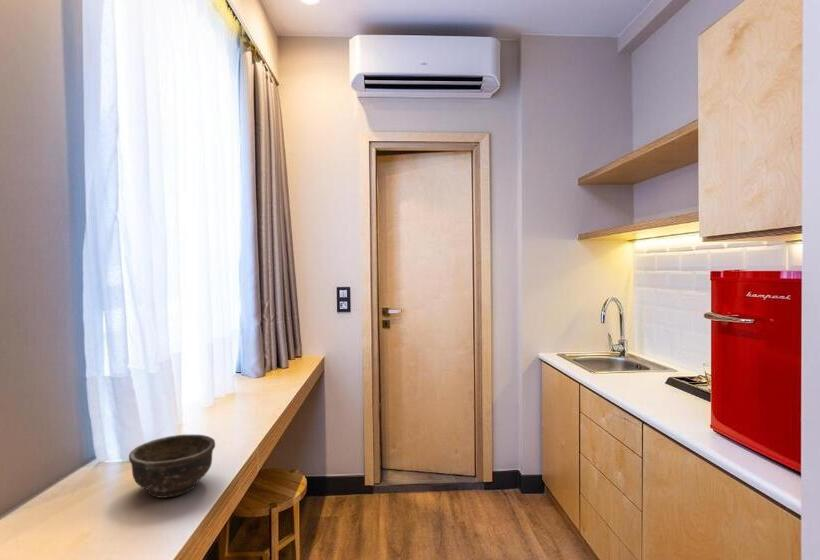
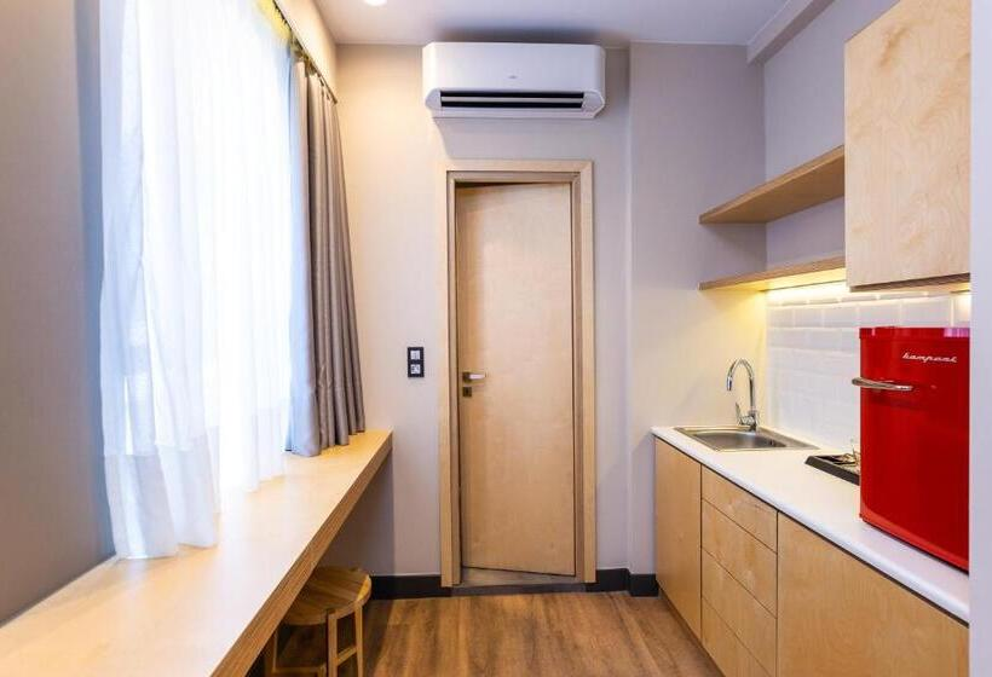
- ceramic bowl (174, 467)
